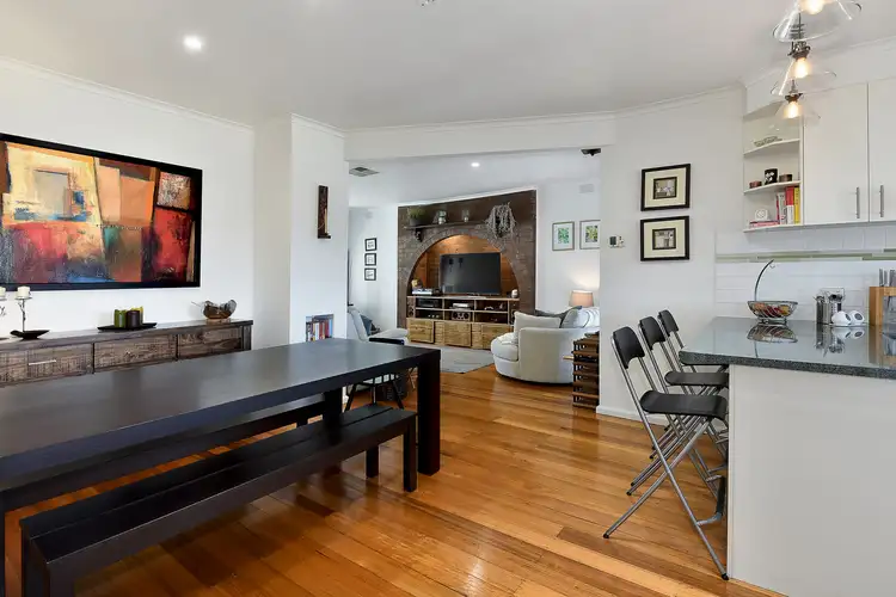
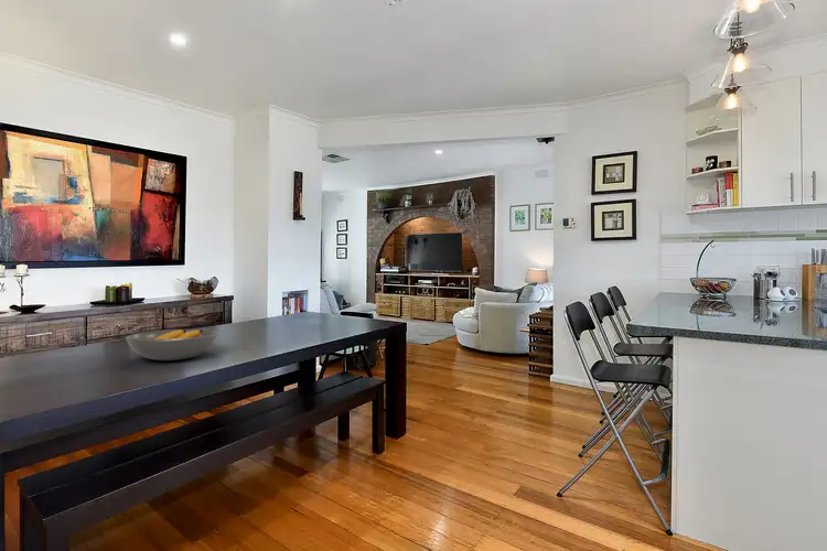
+ fruit bowl (173, 343)
